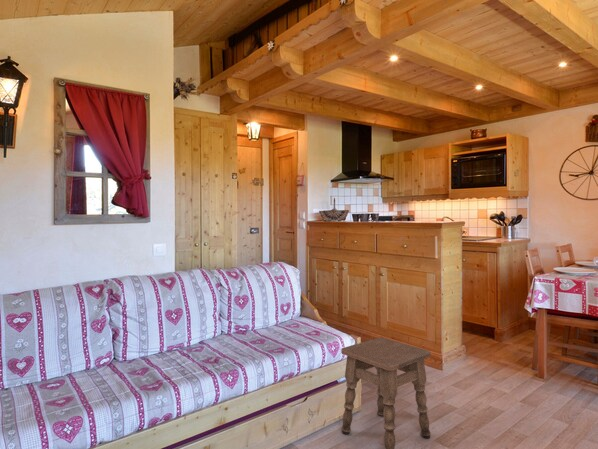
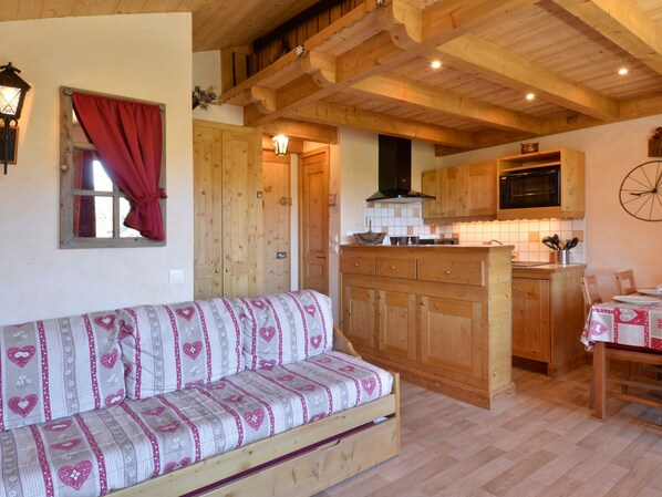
- side table (385, 392)
